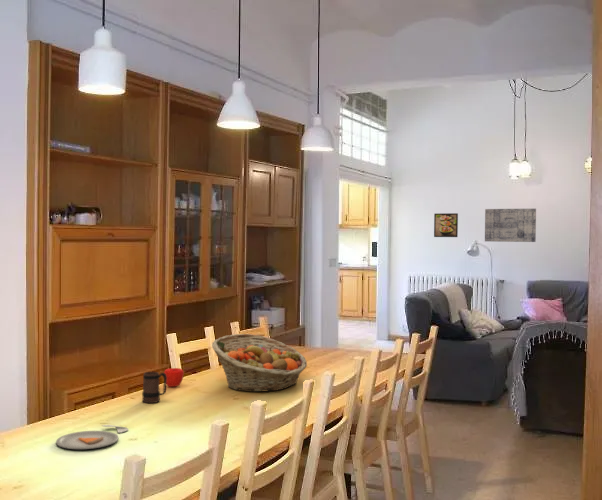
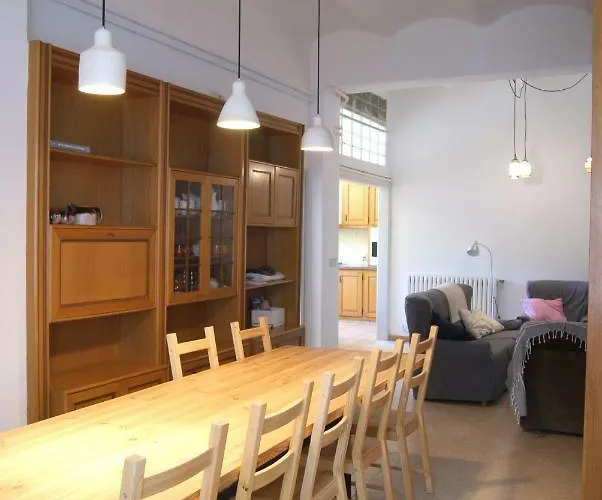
- dinner plate (95, 436)
- mug (154, 387)
- wall art (510, 225)
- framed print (445, 225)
- fruit basket (259, 361)
- apple (173, 377)
